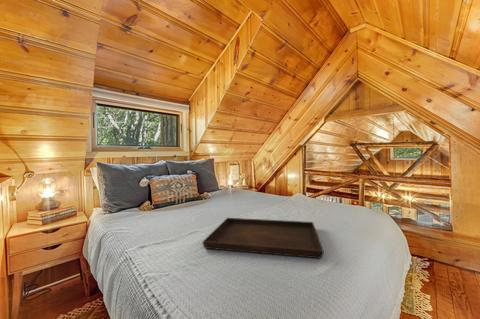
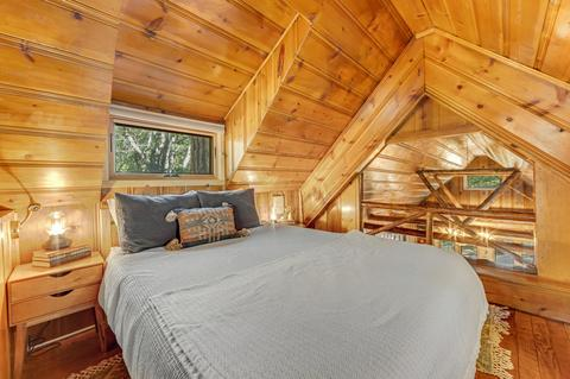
- serving tray (264, 233)
